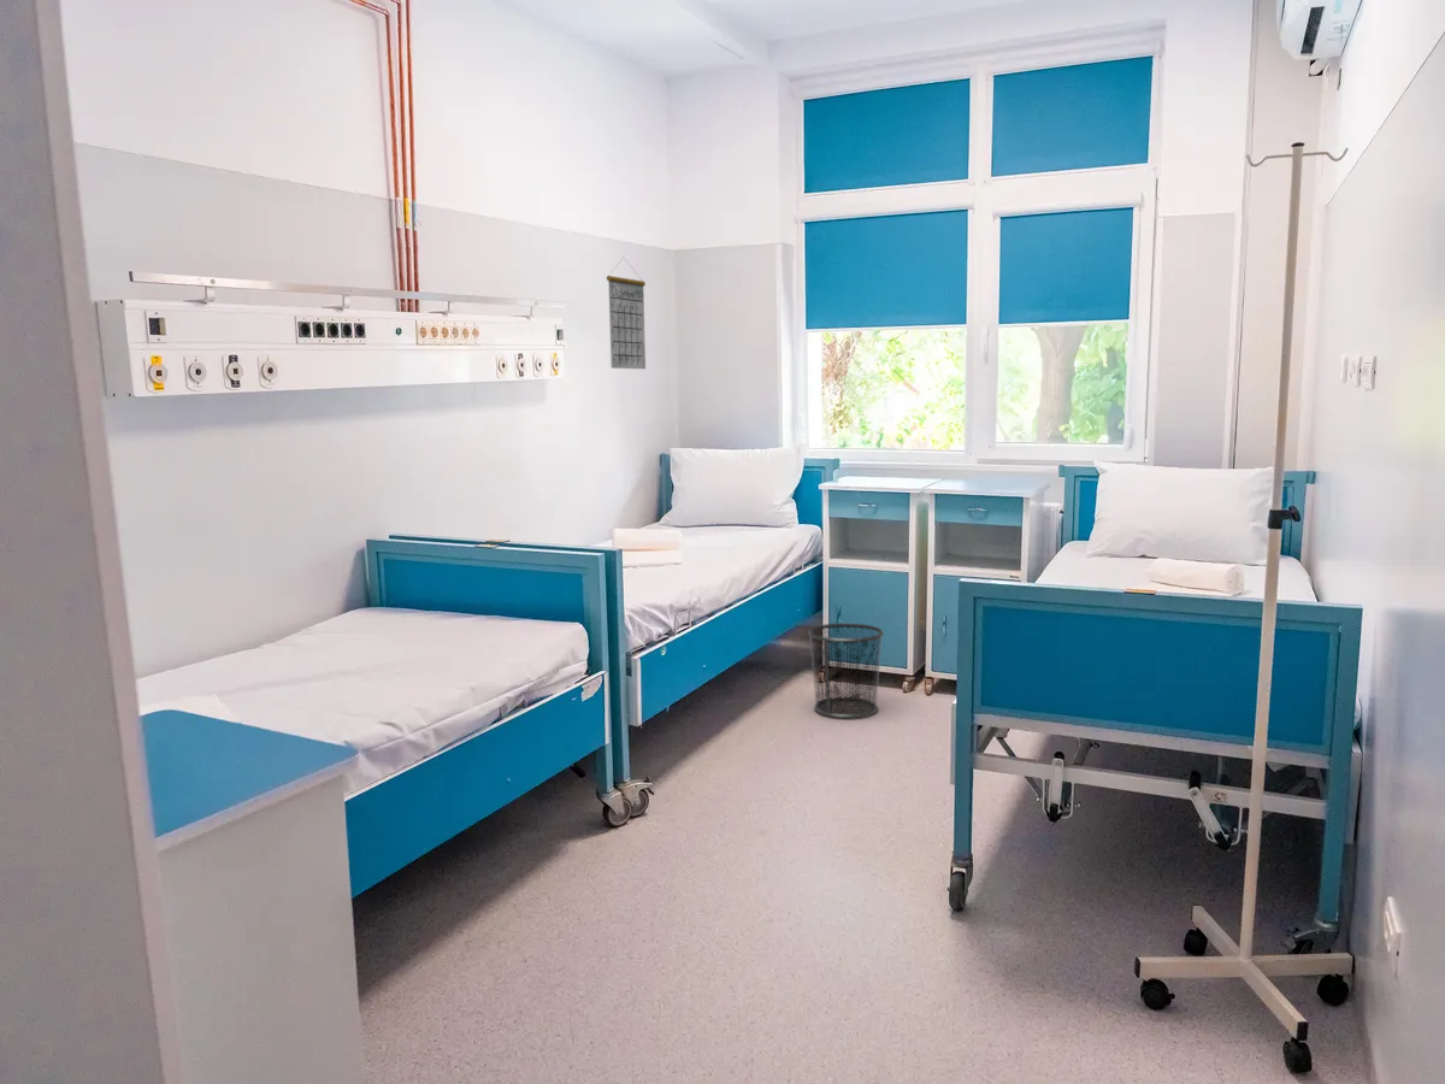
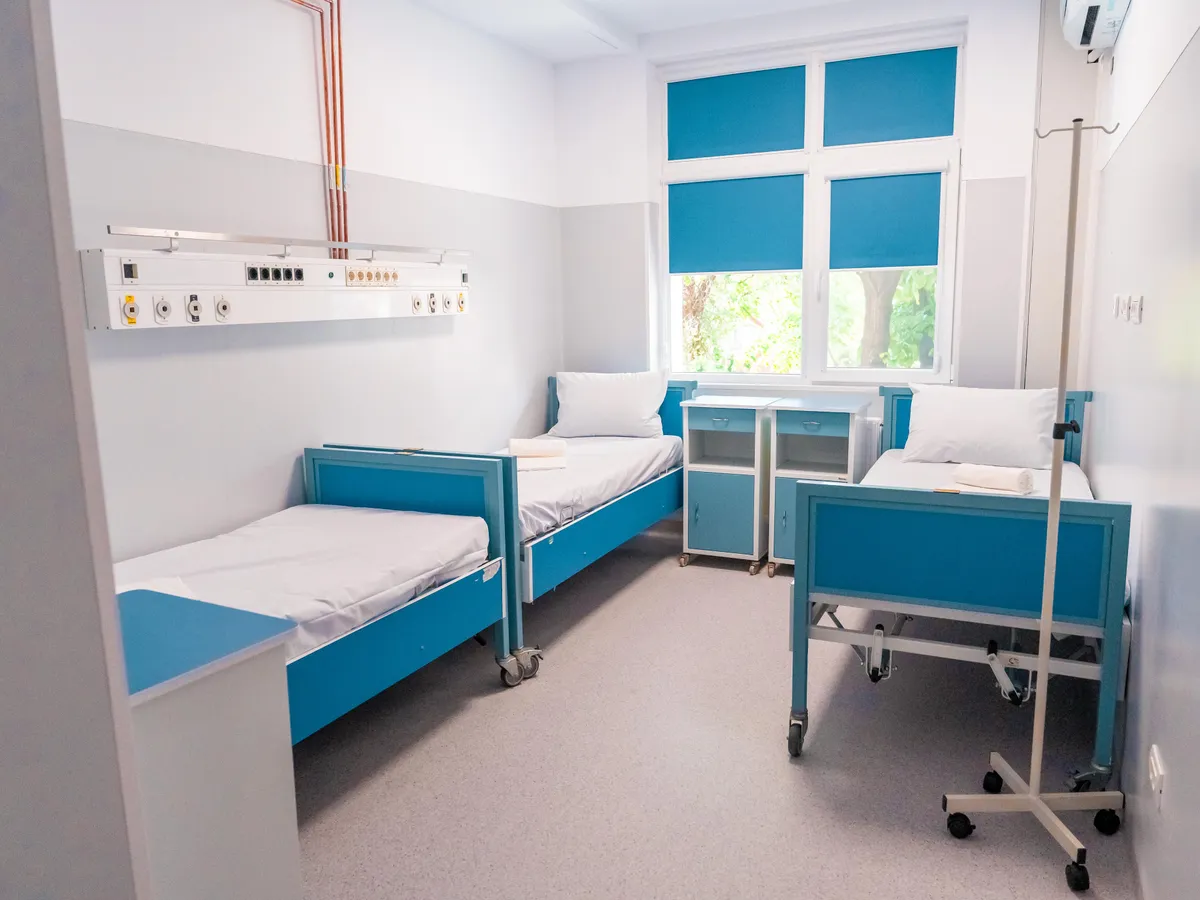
- calendar (626, 312)
- waste bin (845, 670)
